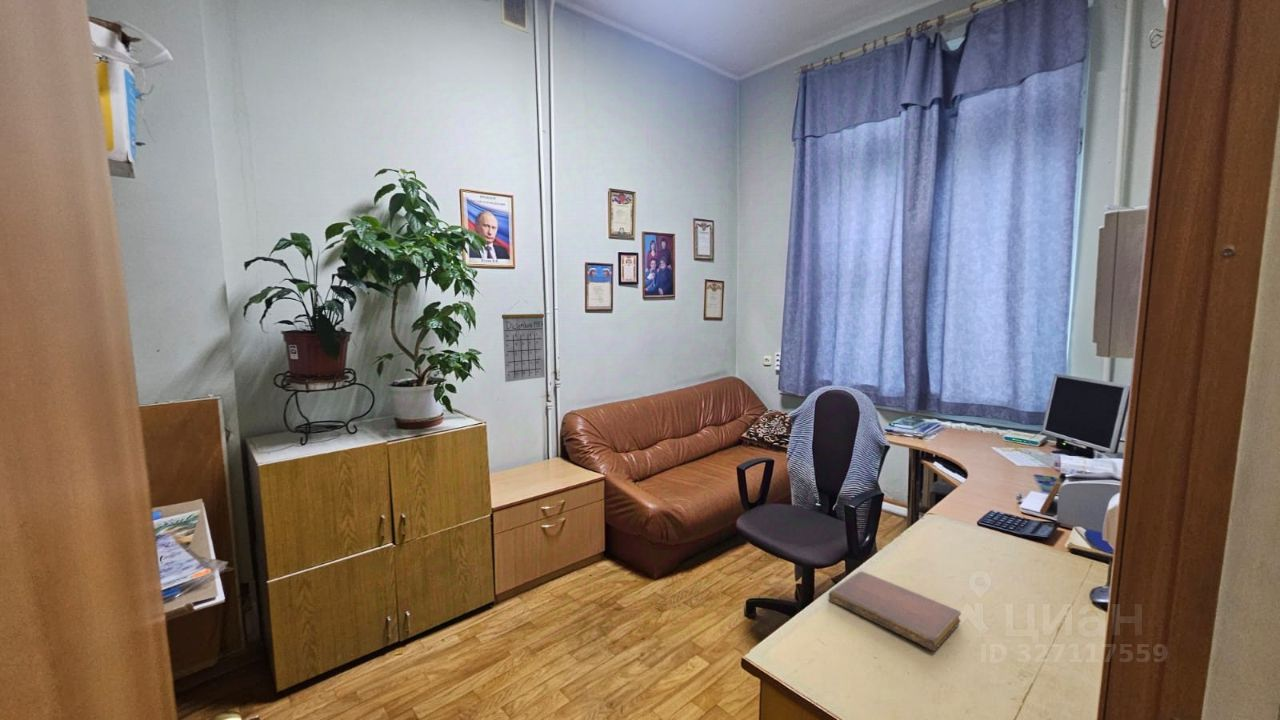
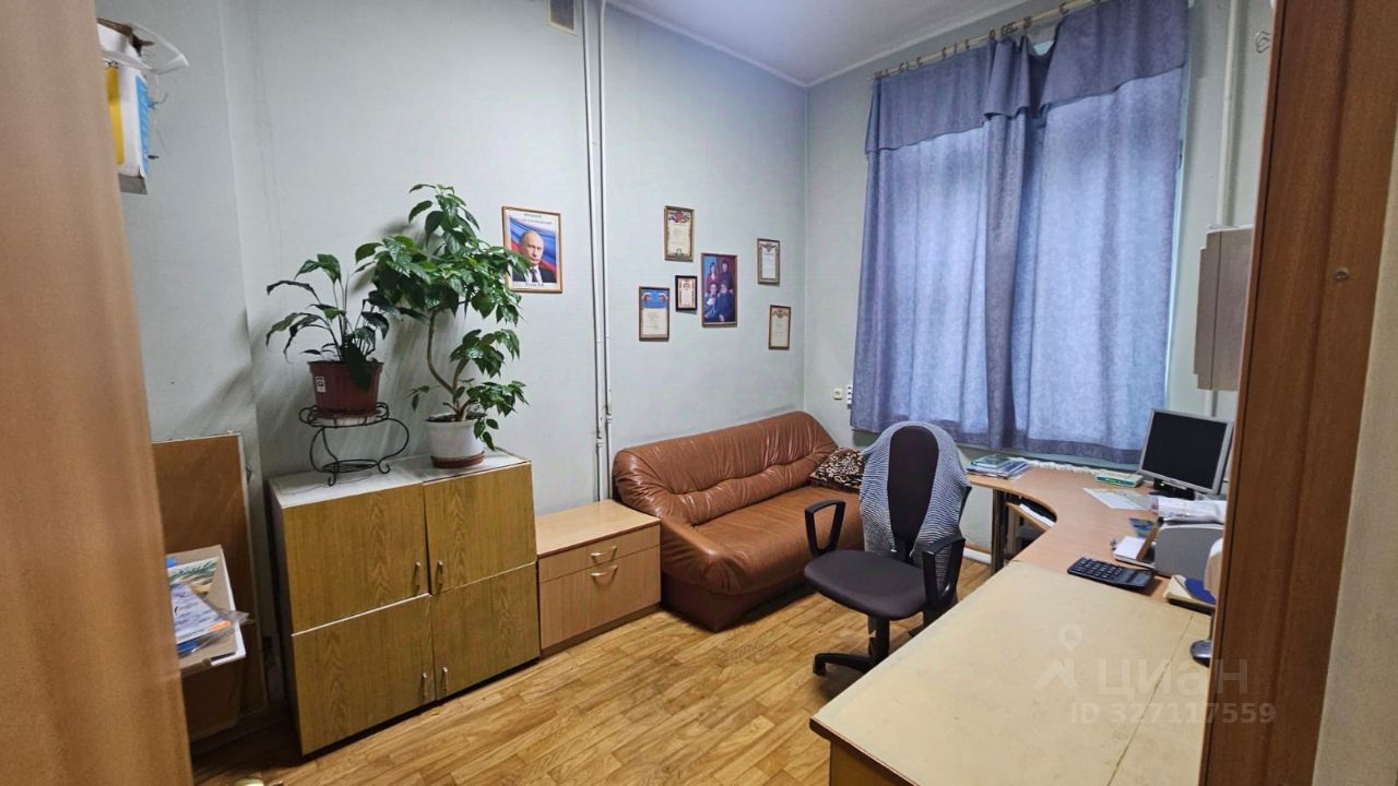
- notebook (892, 606)
- calendar (524, 339)
